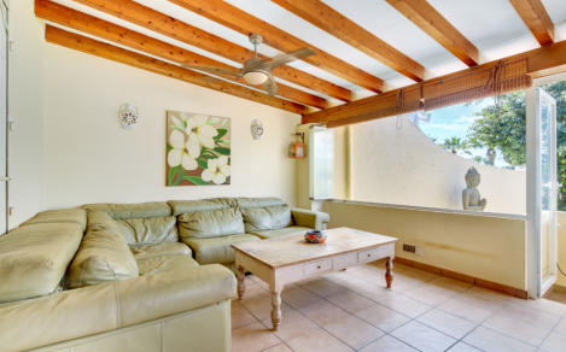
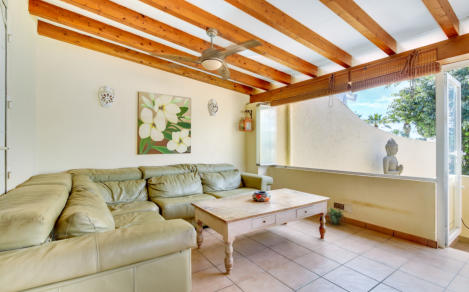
+ potted plant (333, 214)
